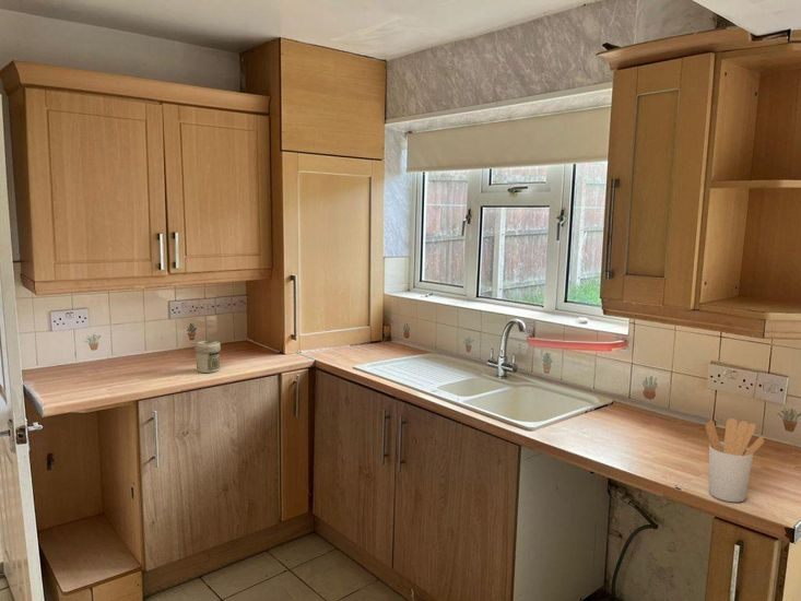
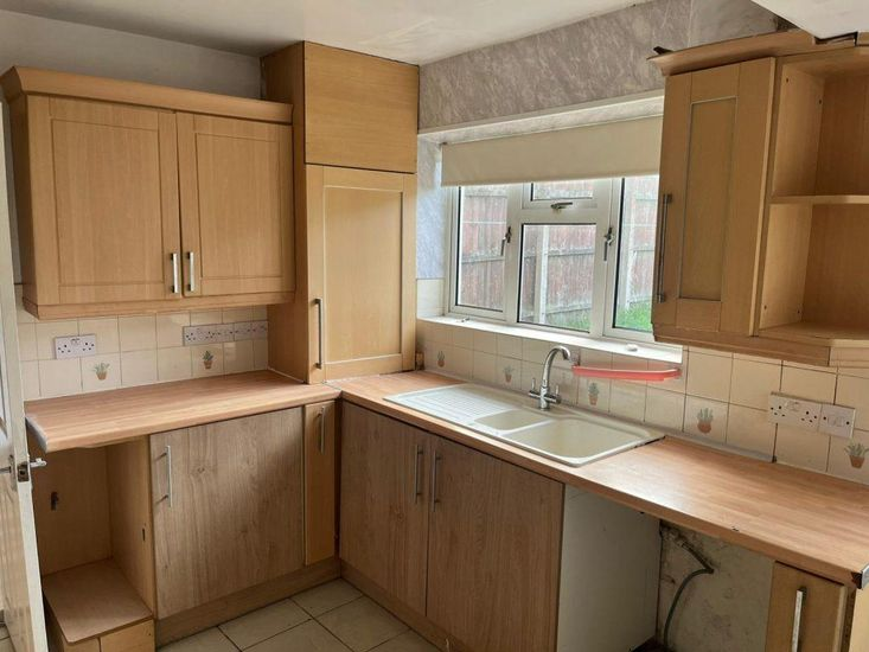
- utensil holder (732, 457)
- jar (208, 356)
